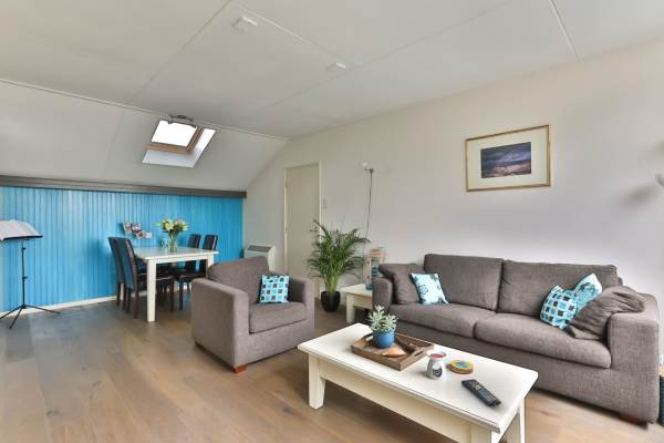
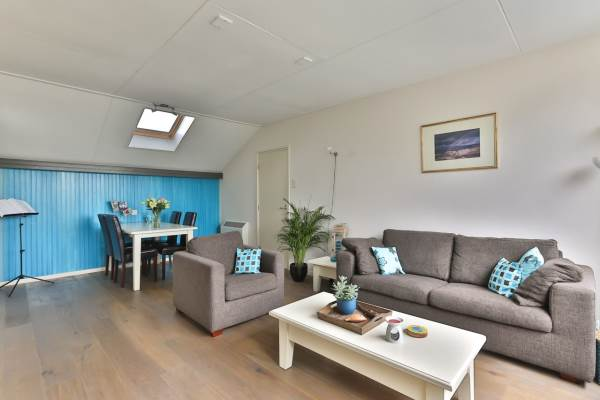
- remote control (479, 391)
